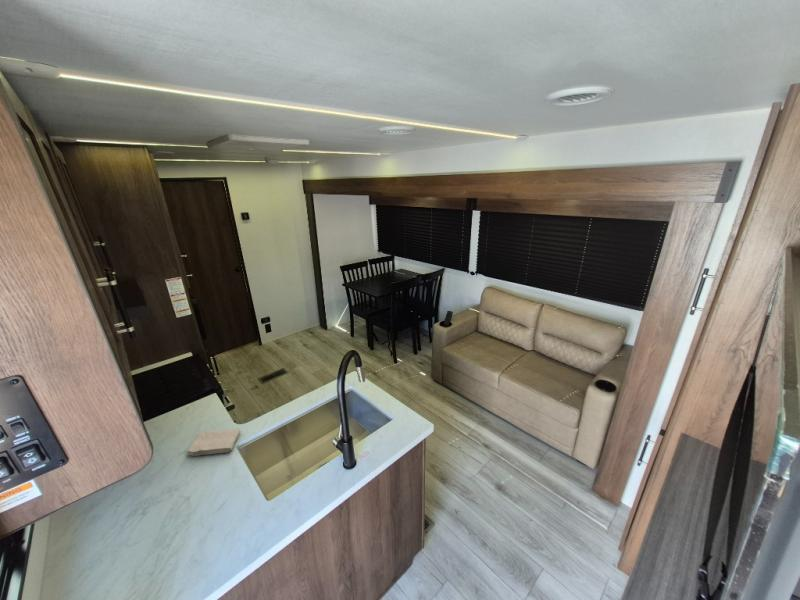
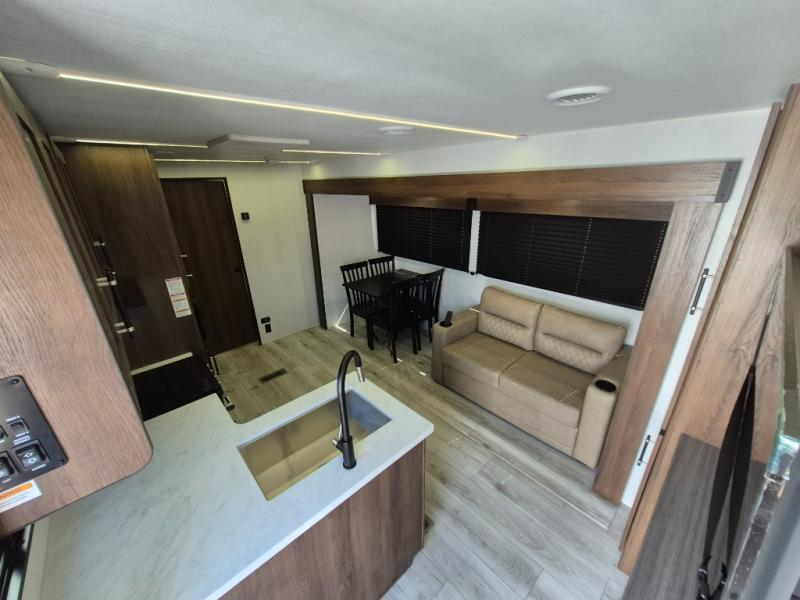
- washcloth (214, 441)
